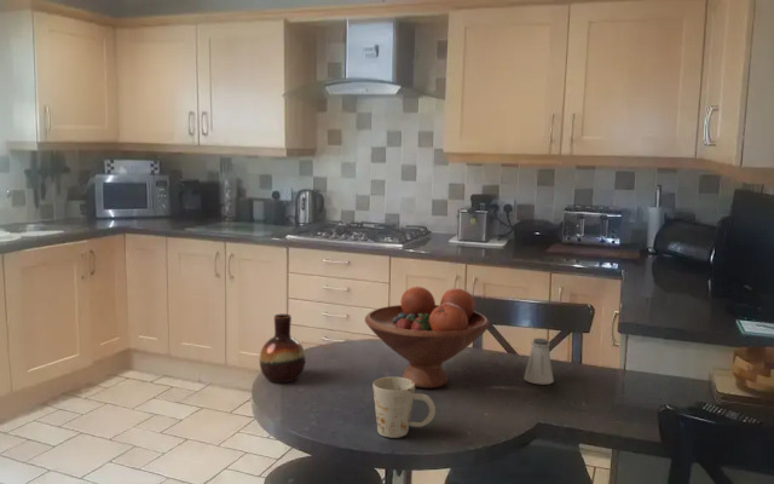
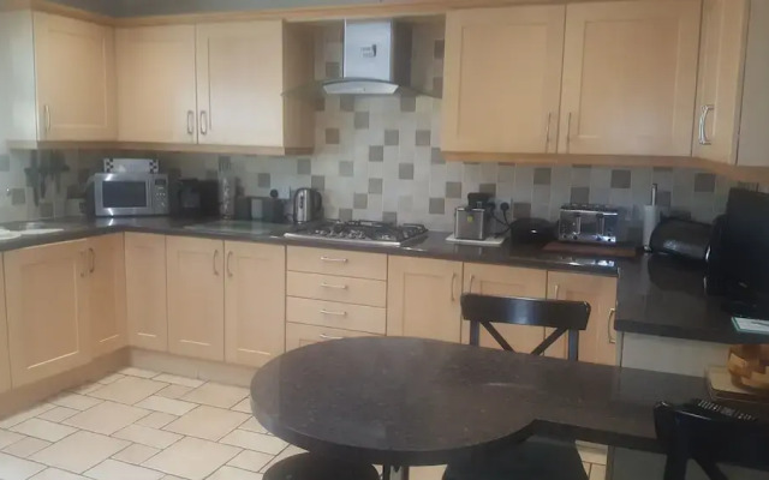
- mug (404, 408)
- vase (282, 346)
- fruit bowl (426, 336)
- saltshaker (539, 359)
